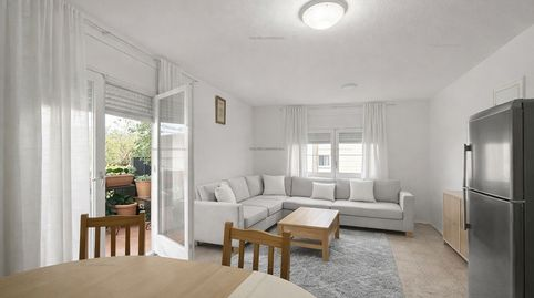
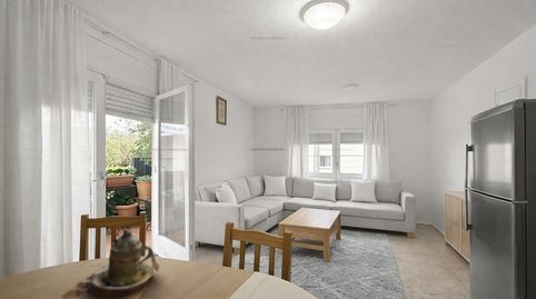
+ teapot (117, 258)
